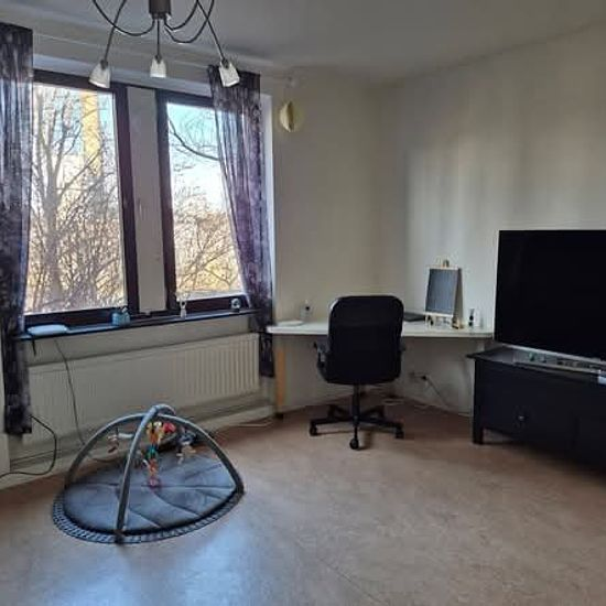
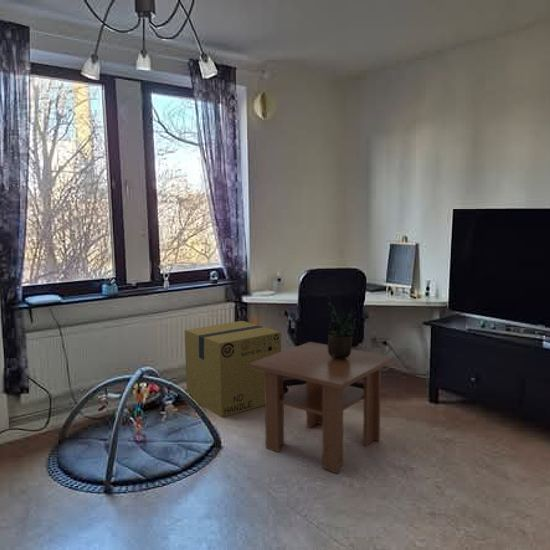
+ potted plant (340, 327)
+ cardboard box (232, 364)
+ coffee table (323, 402)
